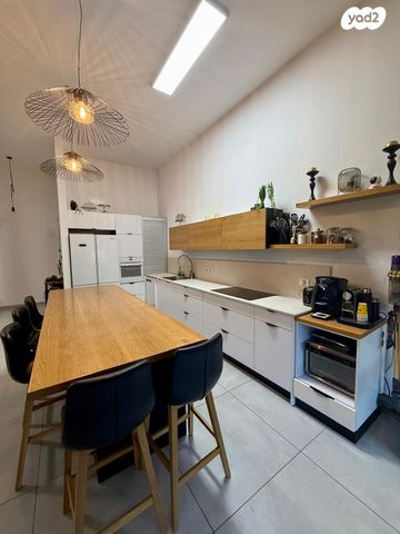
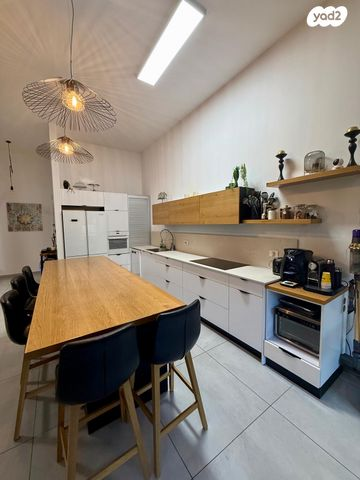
+ wall art (25, 217)
